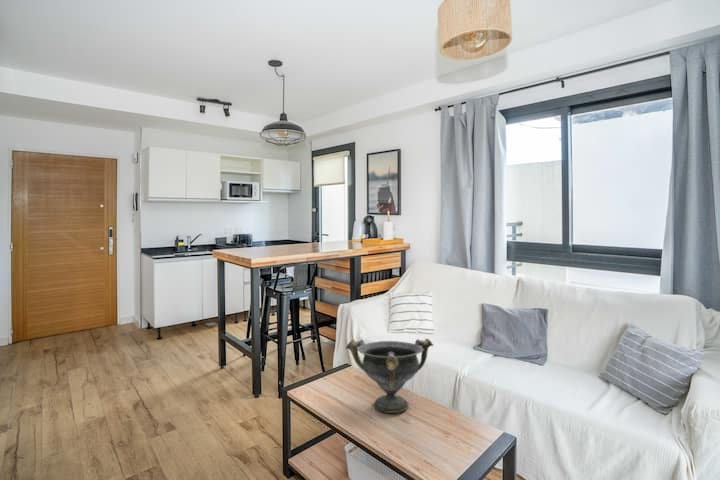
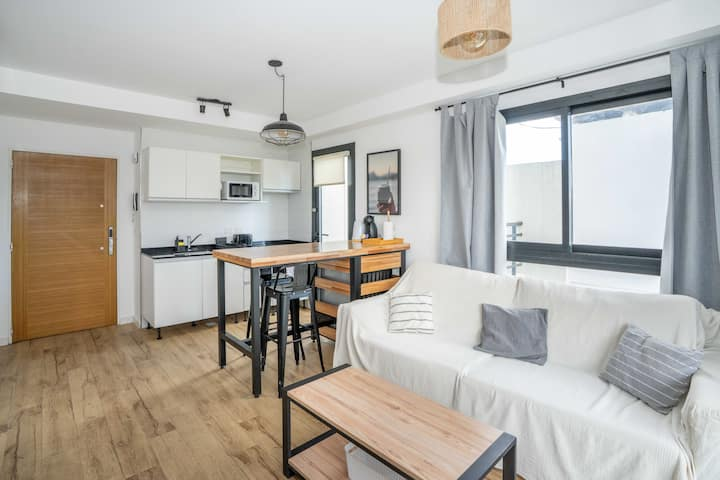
- decorative bowl (385, 375)
